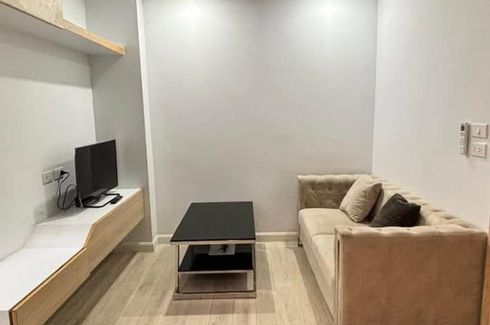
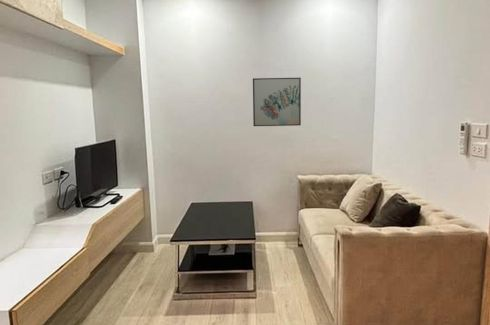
+ wall art (276, 102)
